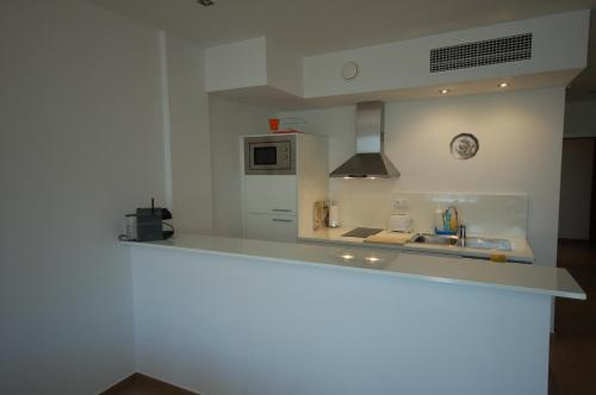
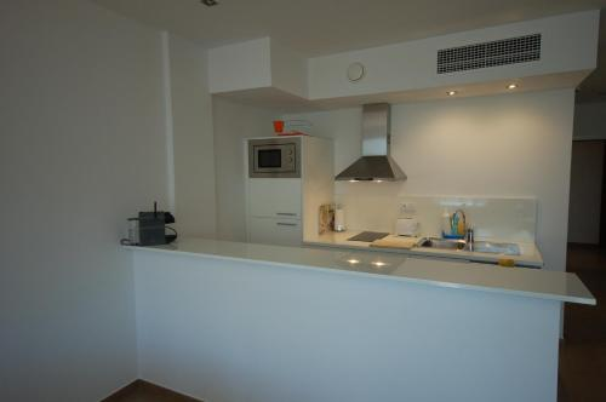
- decorative plate (464, 146)
